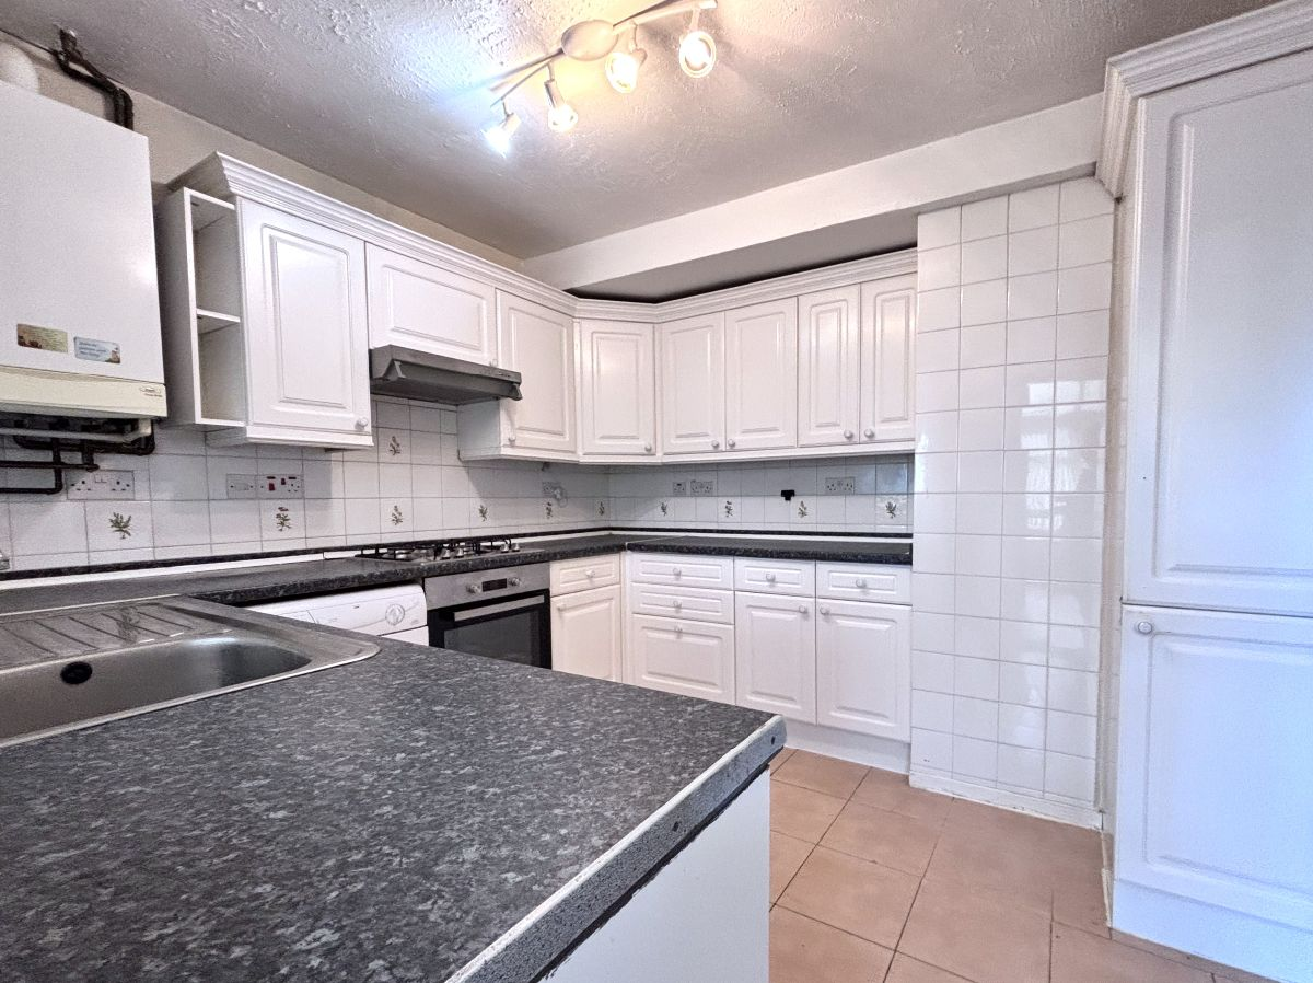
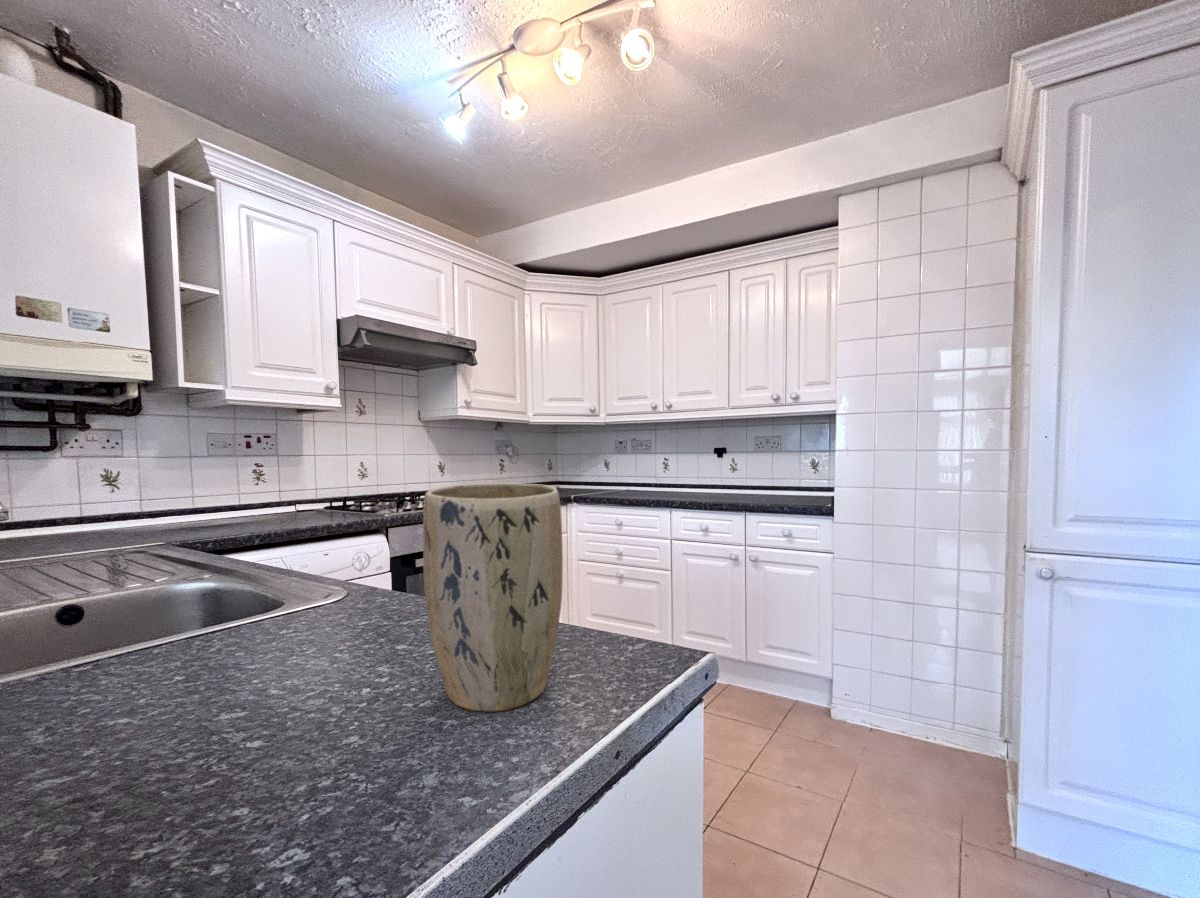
+ plant pot (495, 589)
